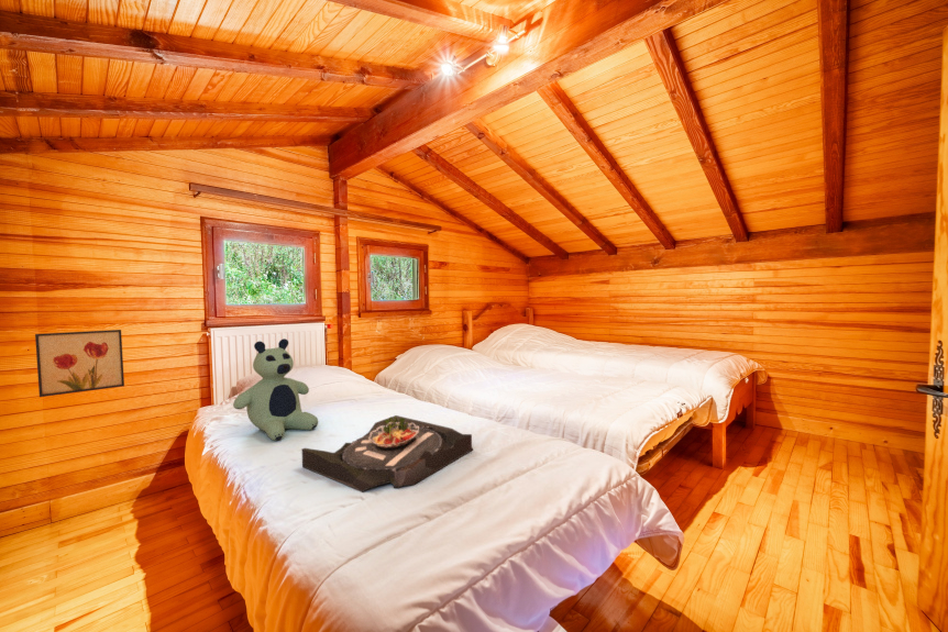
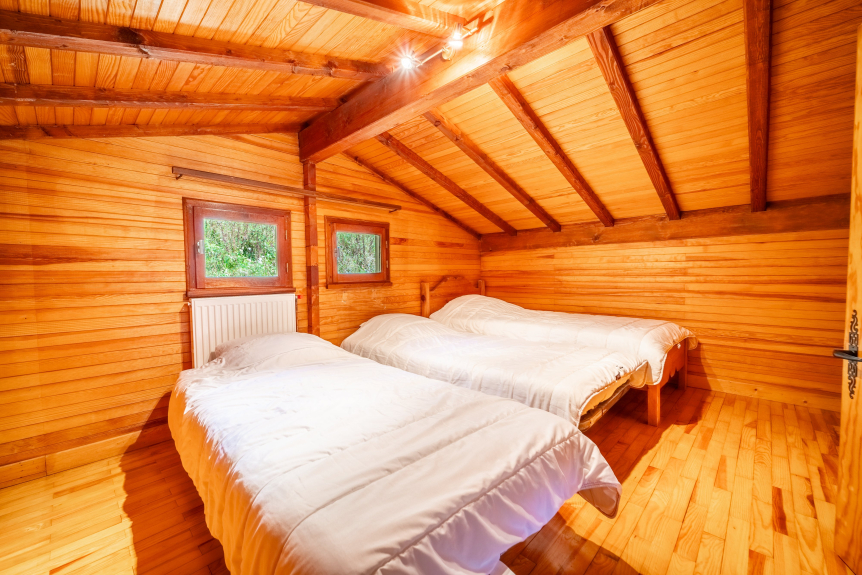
- serving tray (392, 437)
- wall art (81, 361)
- bear (280, 386)
